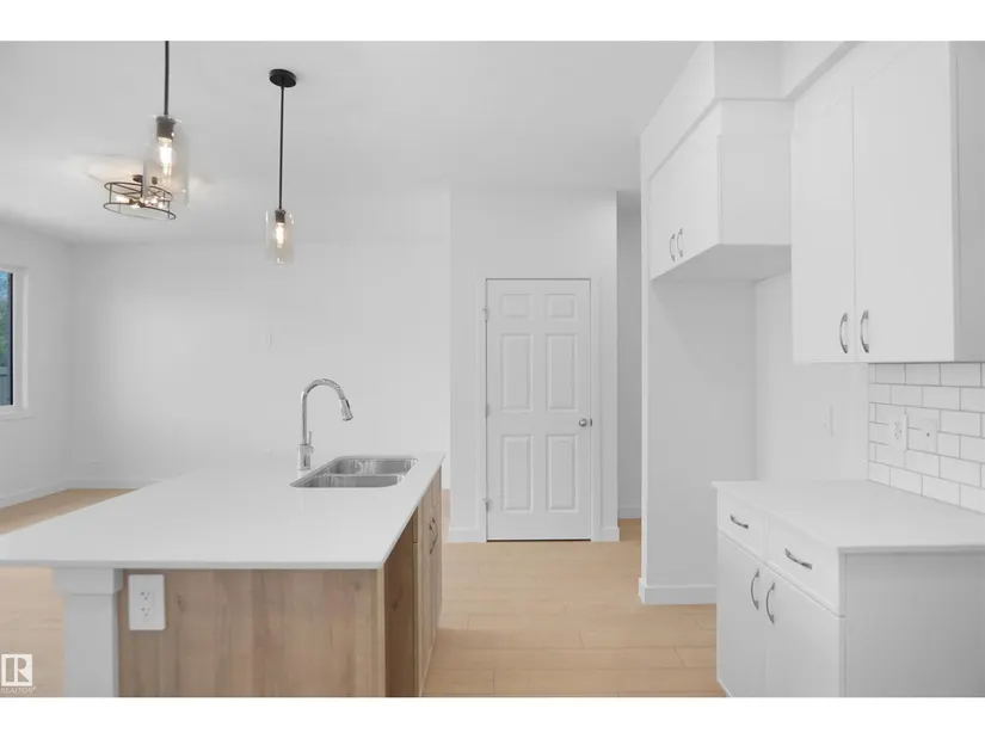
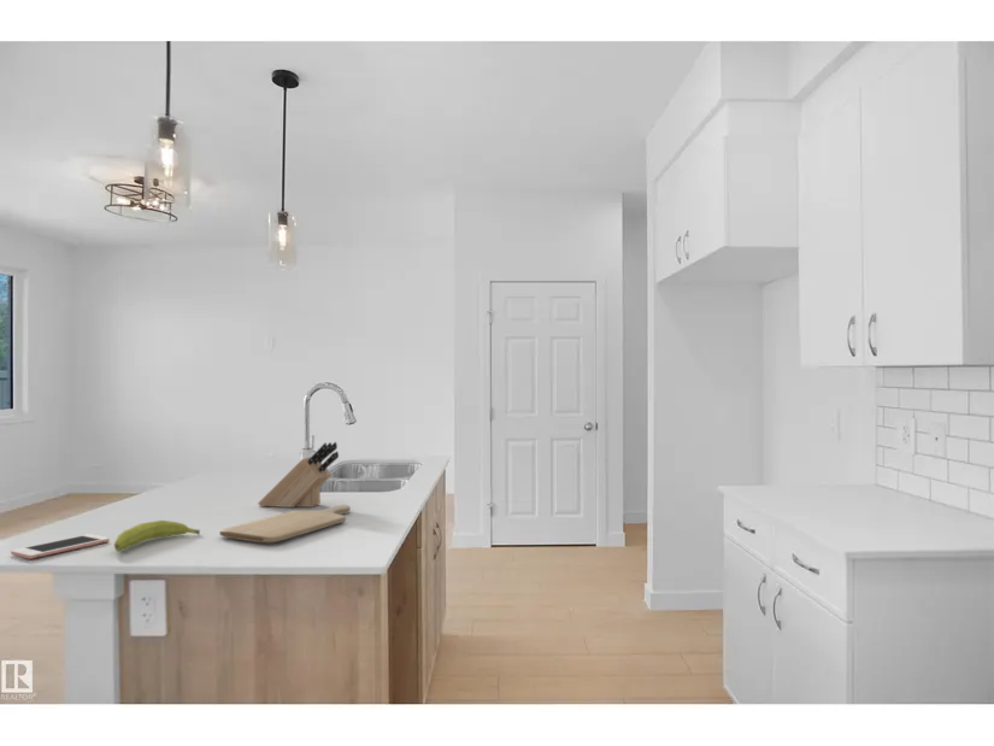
+ chopping board (300, 521)
+ cell phone (61, 545)
+ knife block (300, 472)
+ fruit (154, 534)
